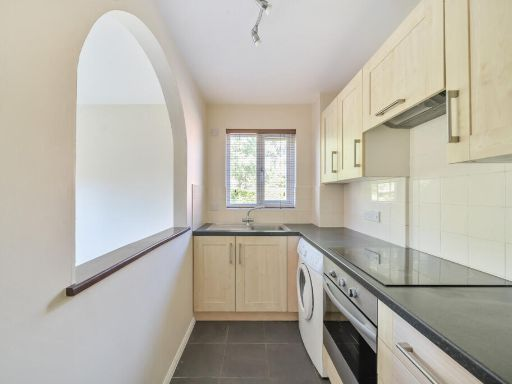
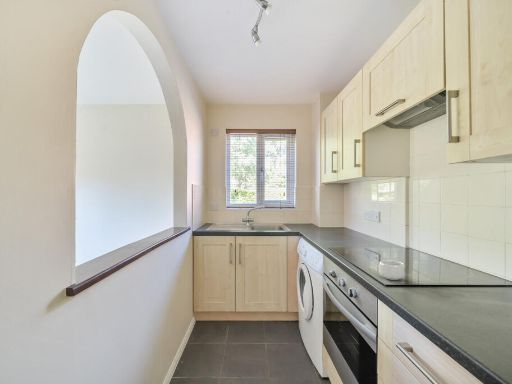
+ mug (391, 269)
